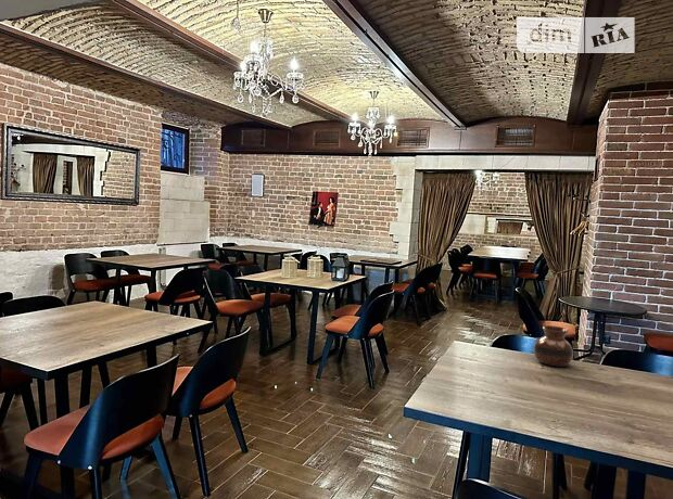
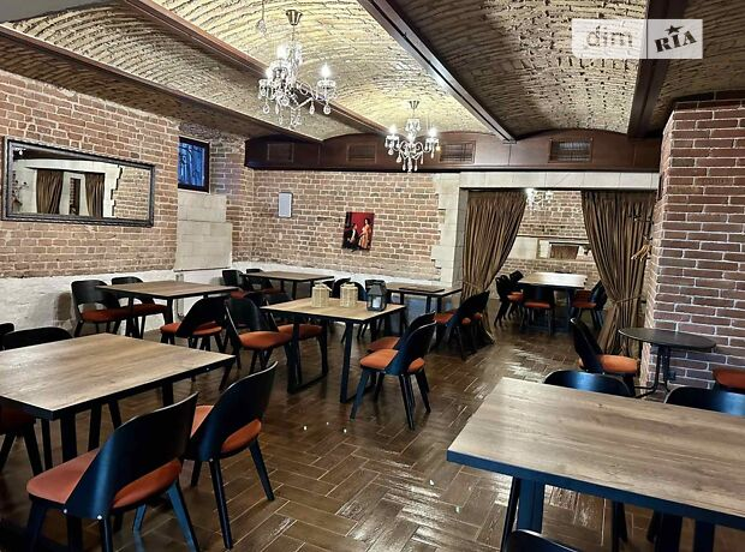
- vase (554, 345)
